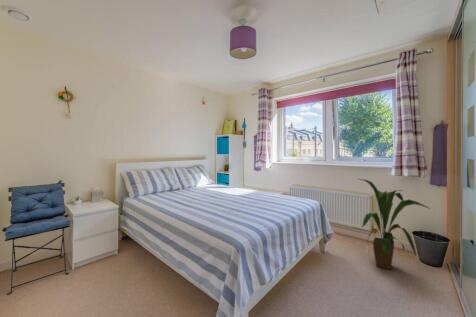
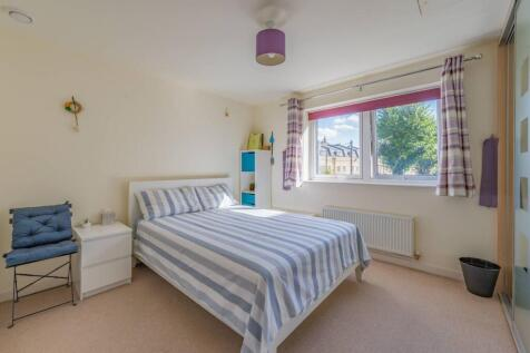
- house plant (391, 224)
